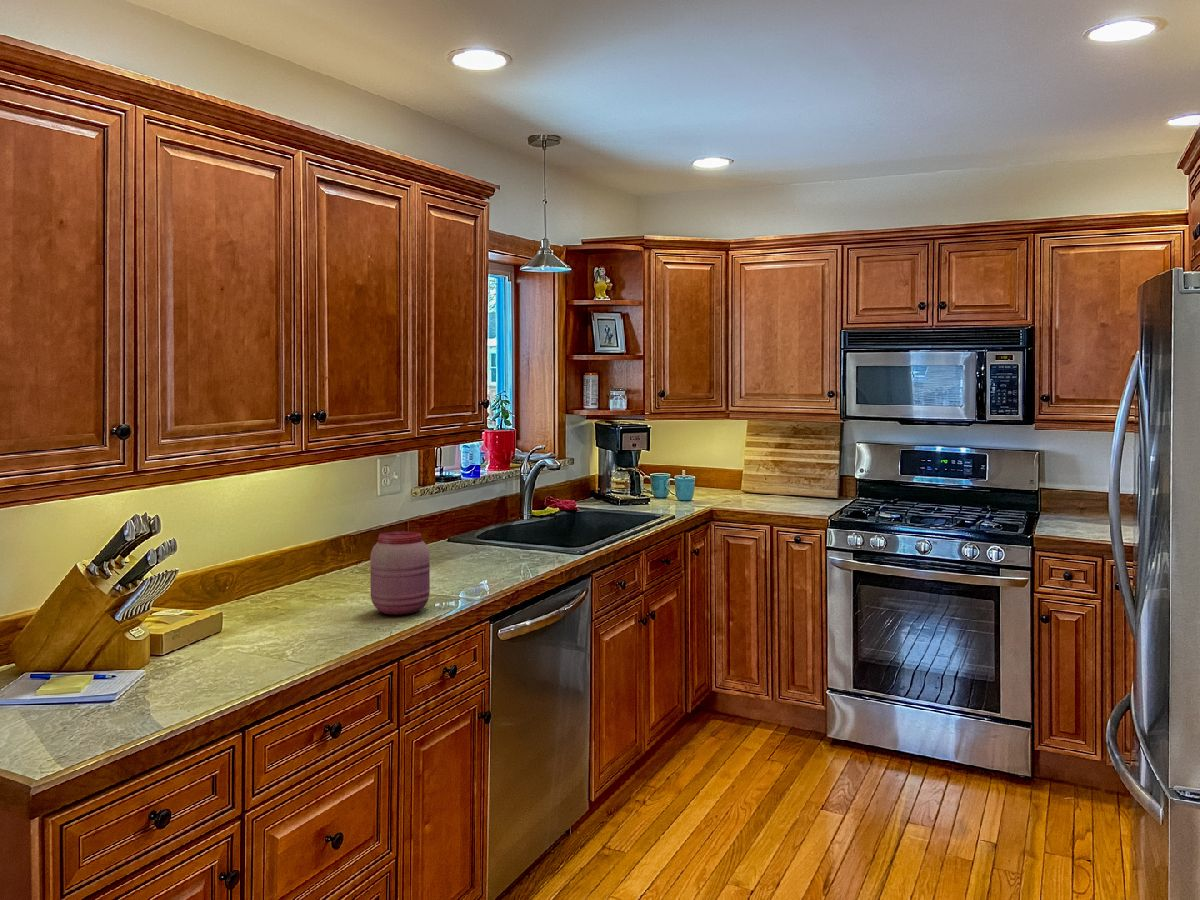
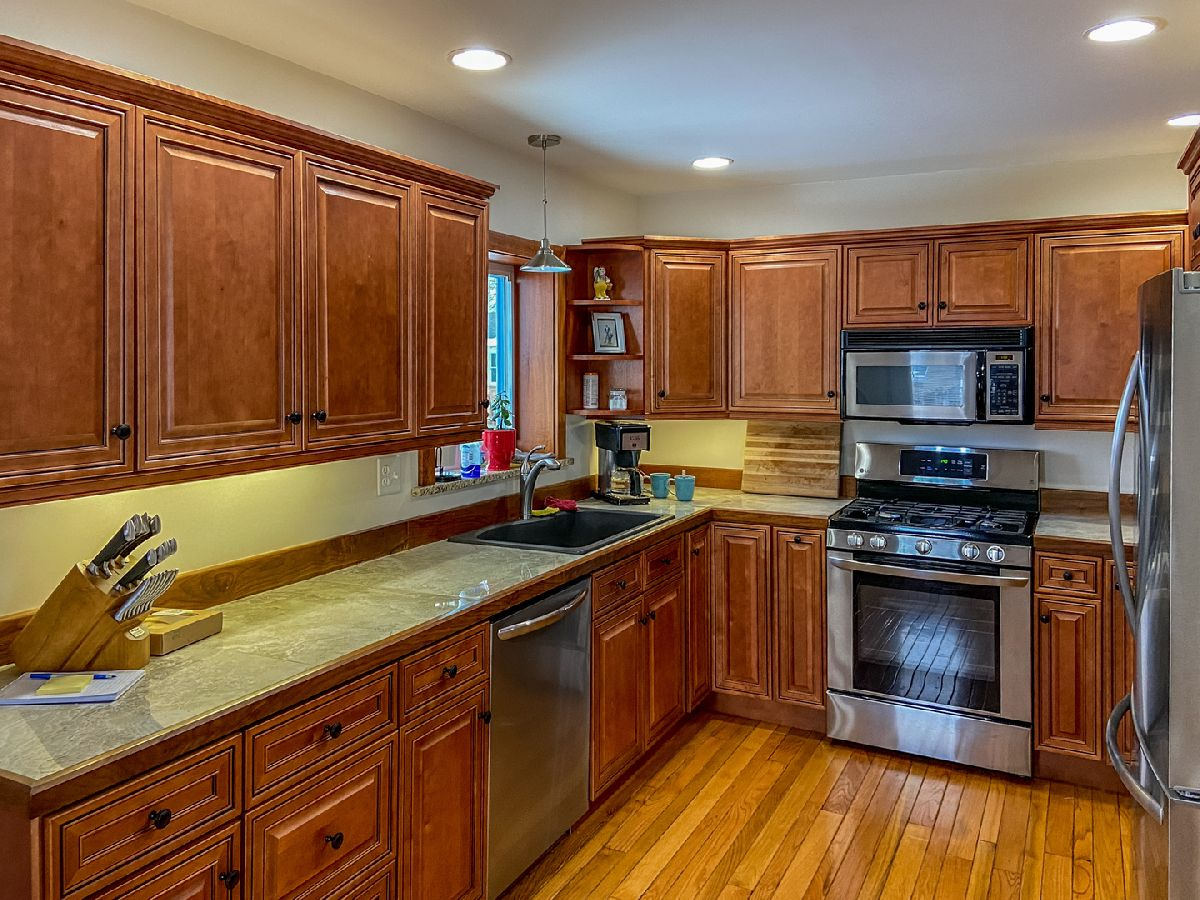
- jar (400, 572)
